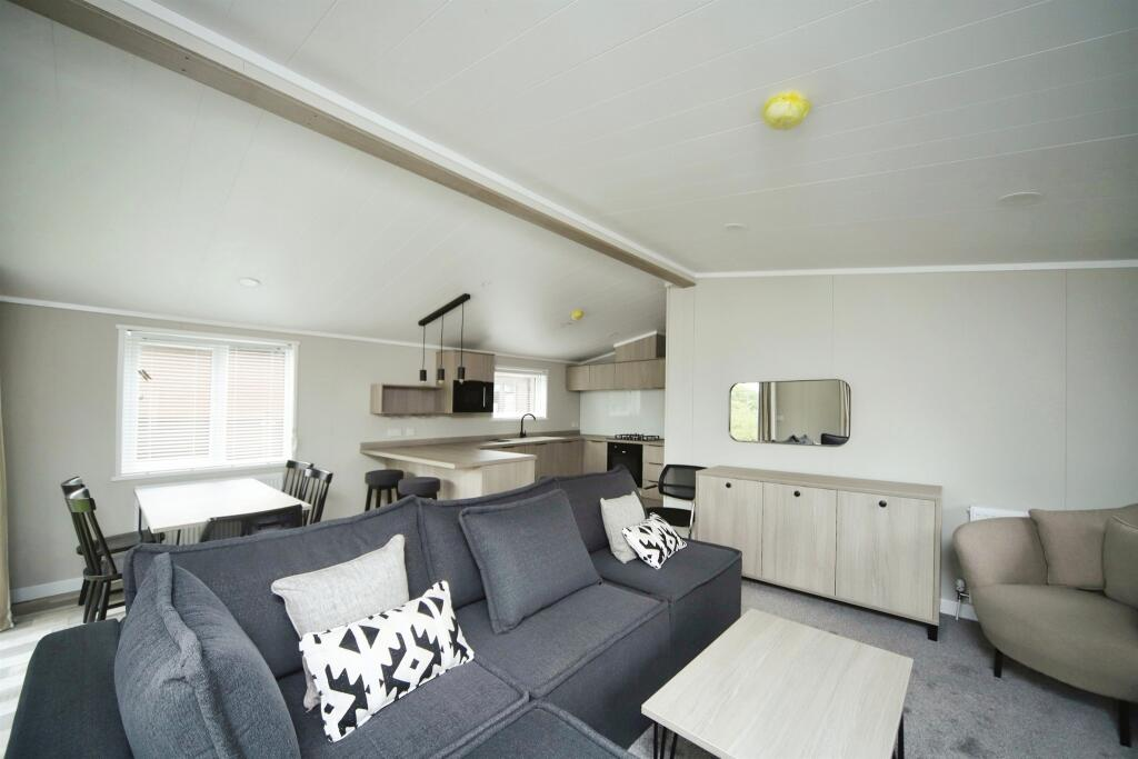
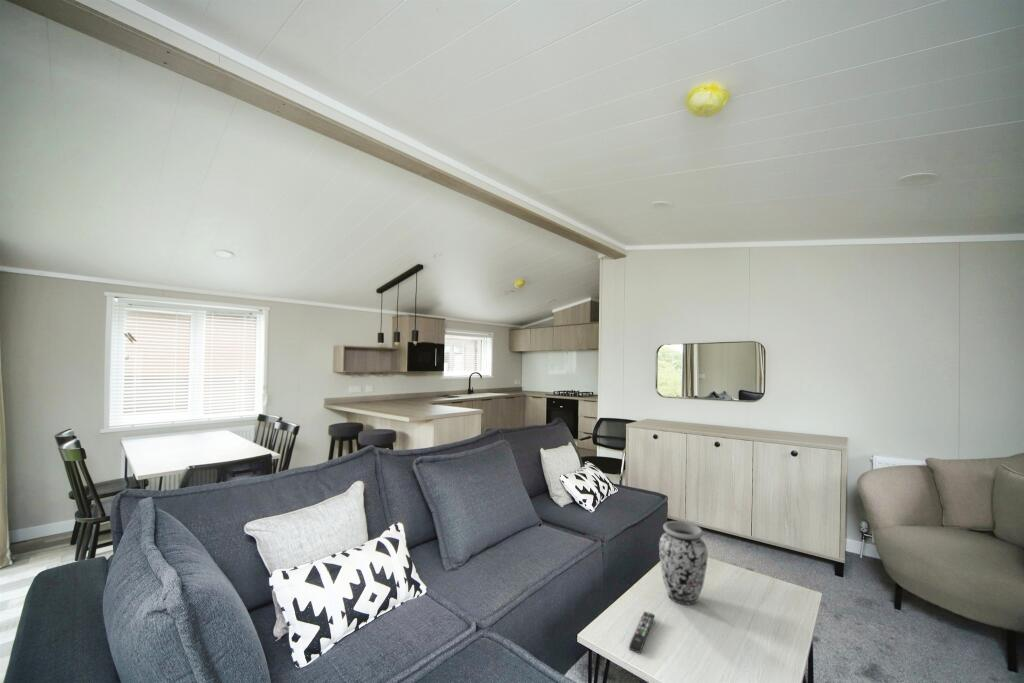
+ vase (682, 562)
+ remote control (642, 630)
